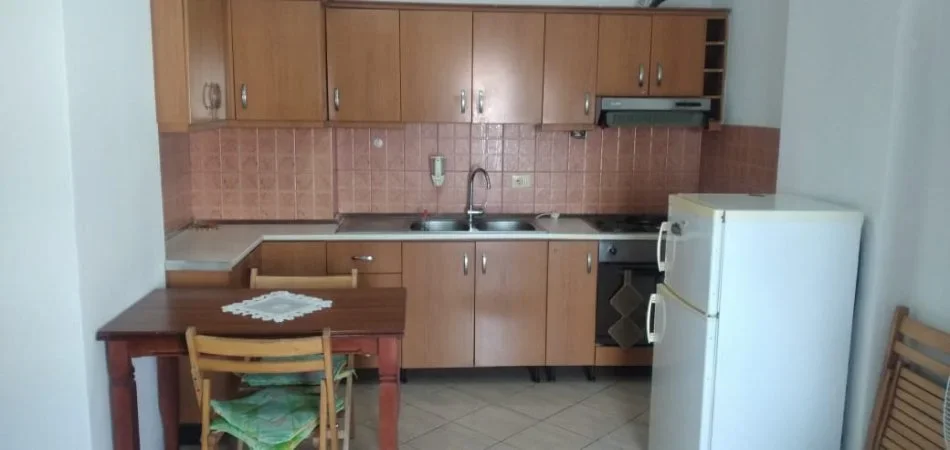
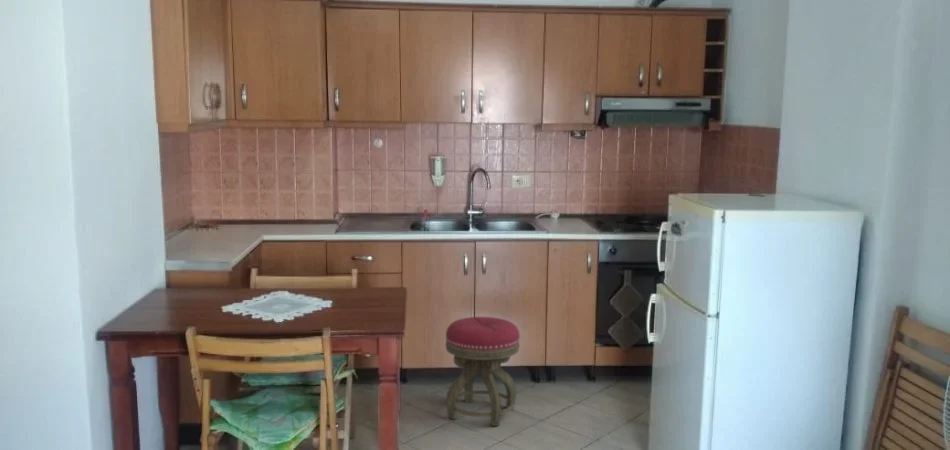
+ stool (482, 368)
